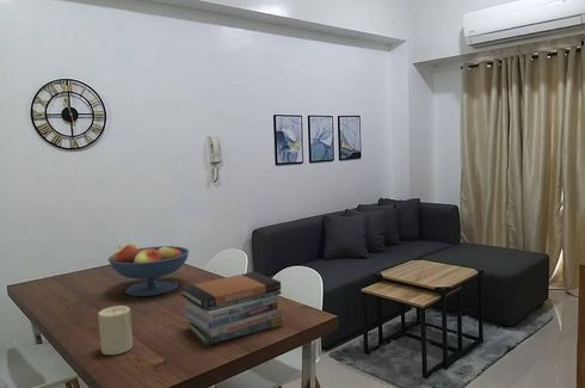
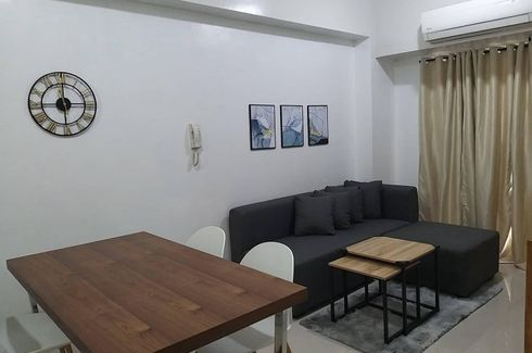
- fruit bowl (150, 265)
- candle (116, 327)
- book stack (232, 306)
